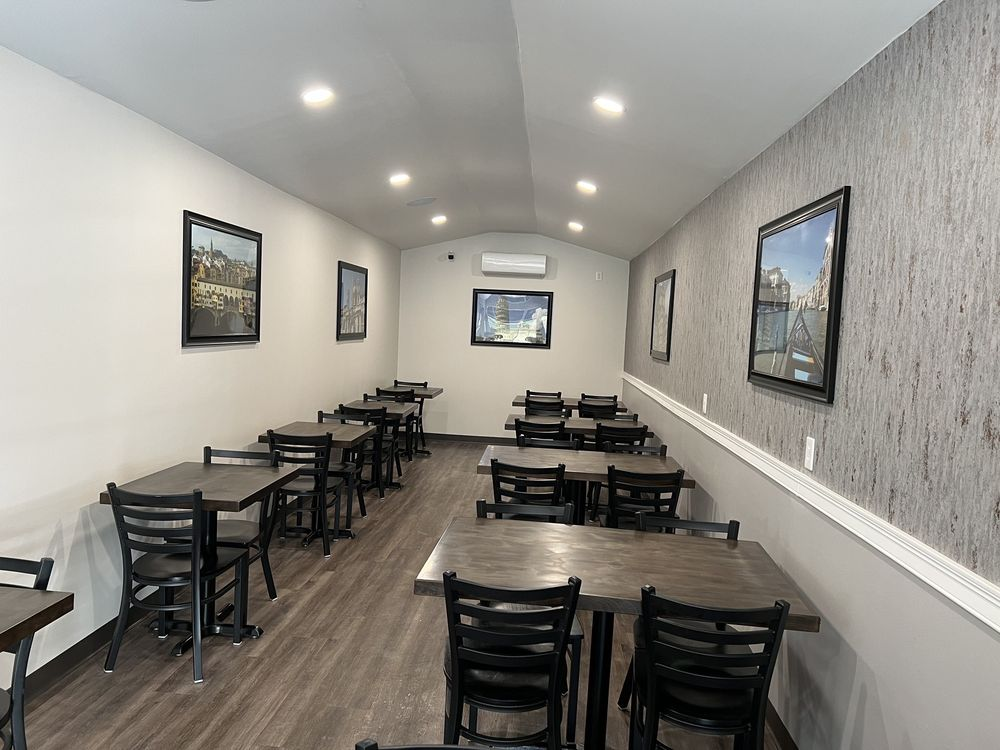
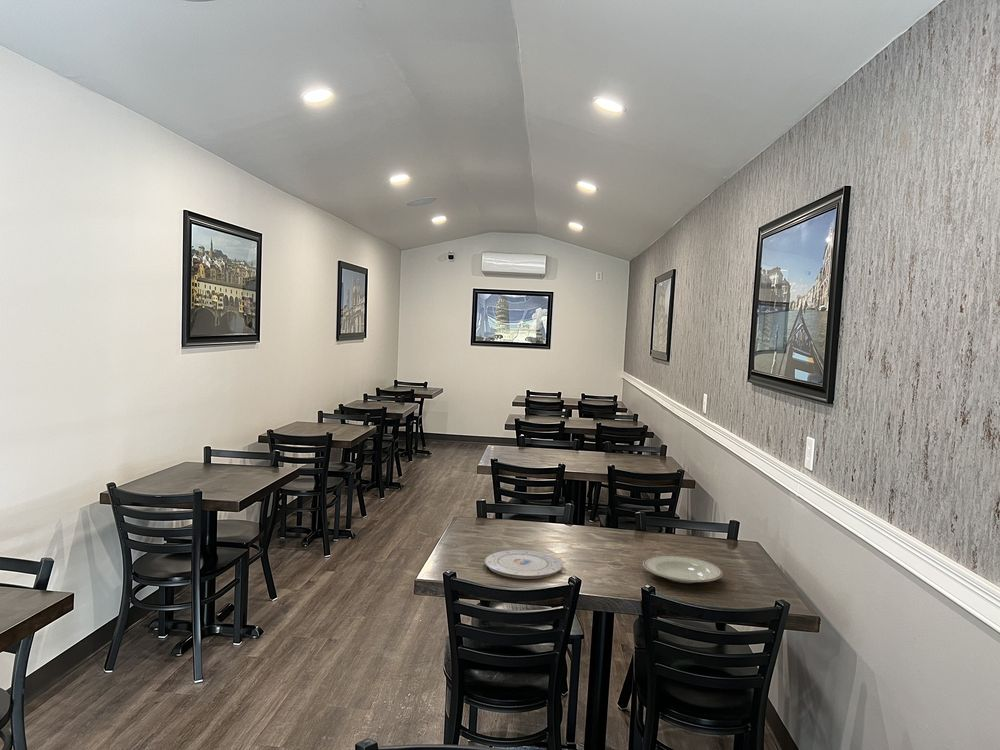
+ plate (681, 571)
+ plate (523, 564)
